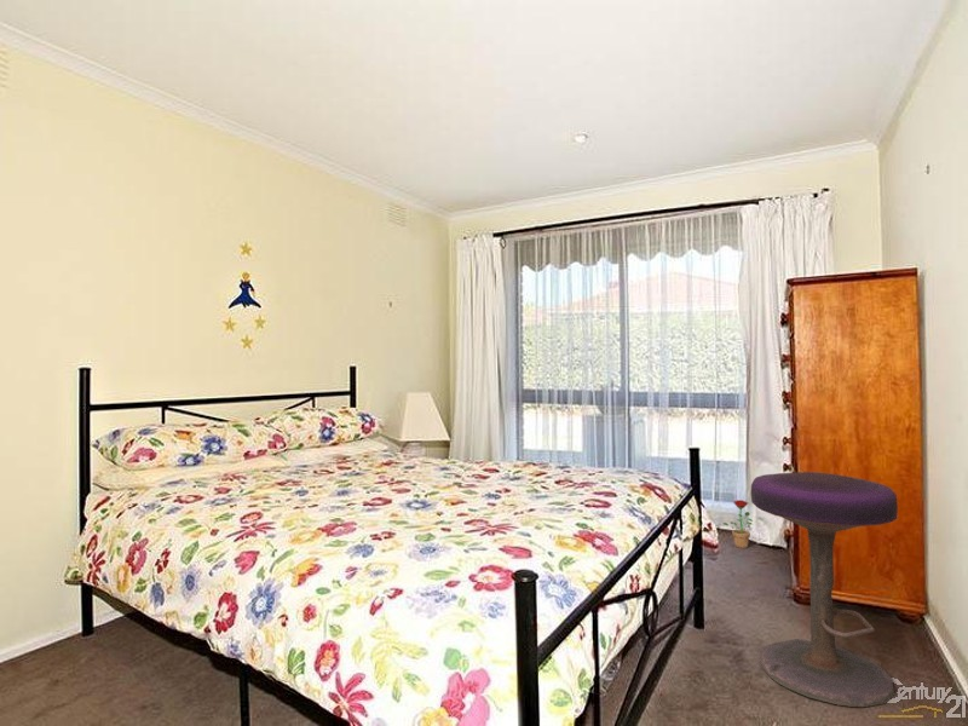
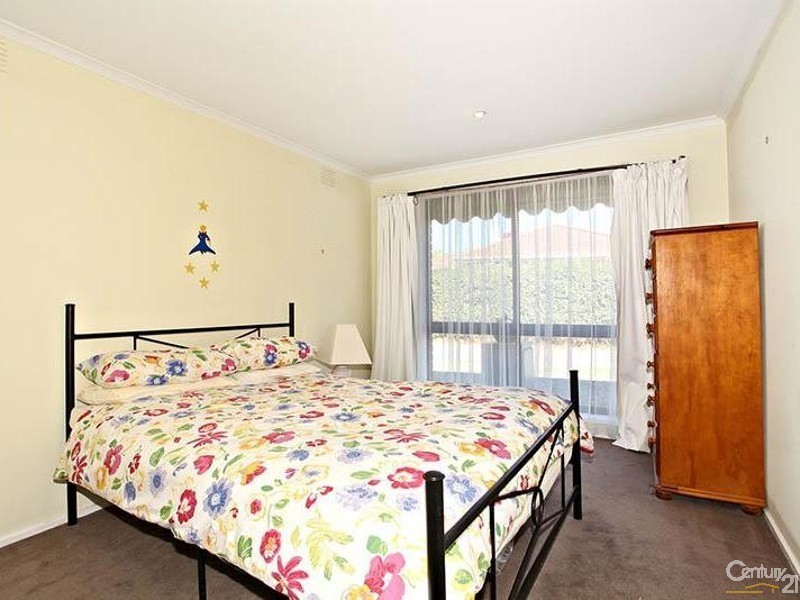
- decorative plant (739, 520)
- stool (822, 574)
